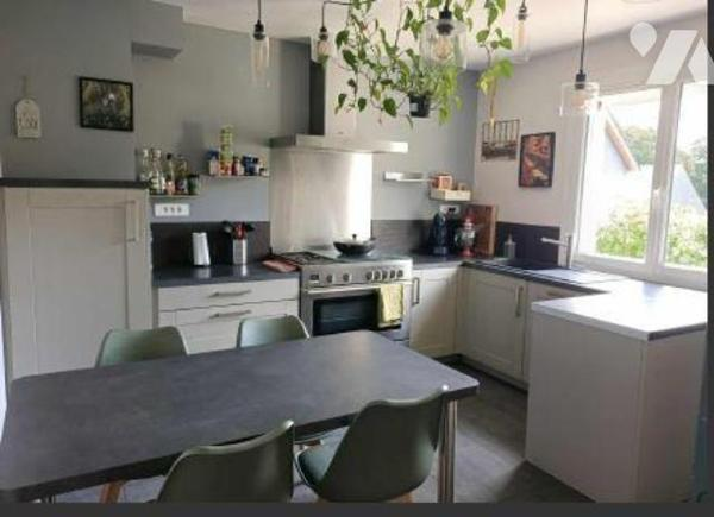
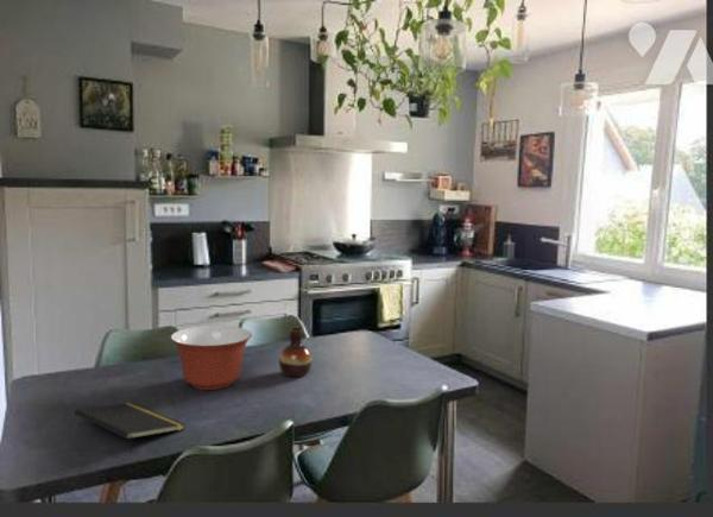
+ mixing bowl (212, 359)
+ notepad (130, 418)
+ vase (295, 351)
